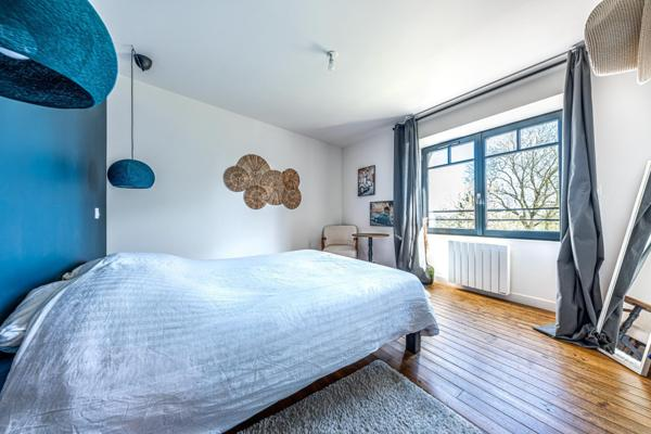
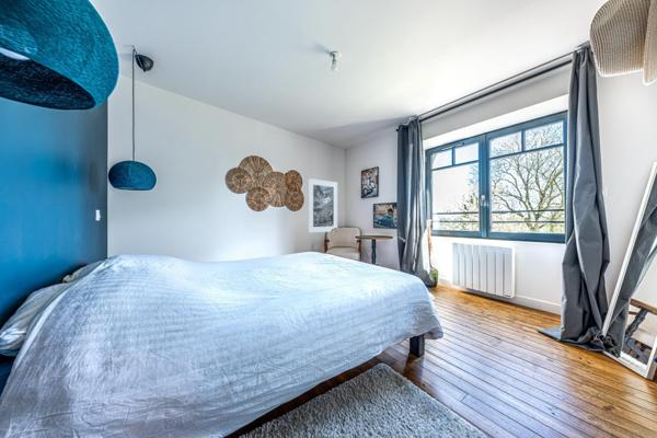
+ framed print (323, 206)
